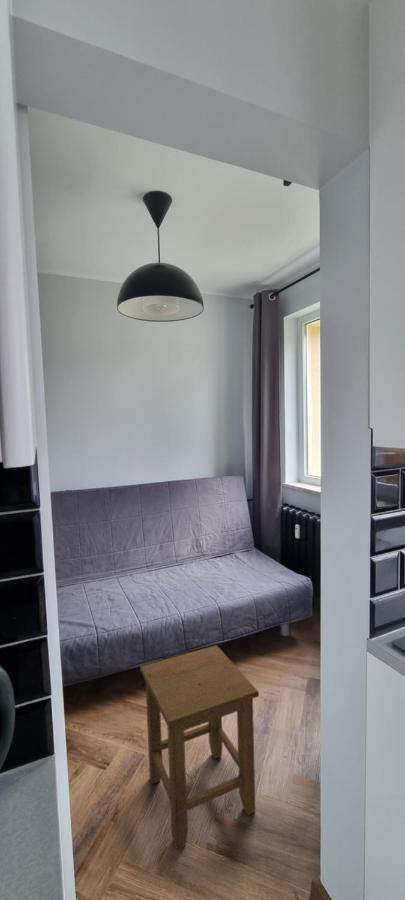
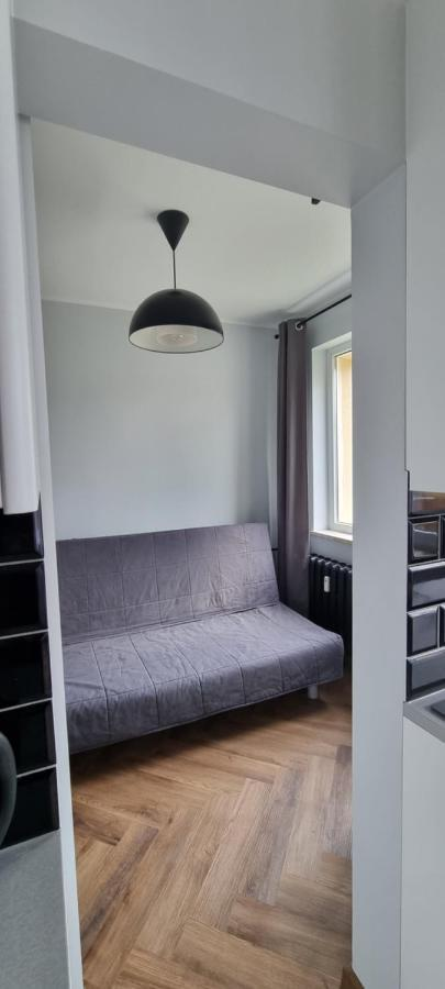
- stool (198, 736)
